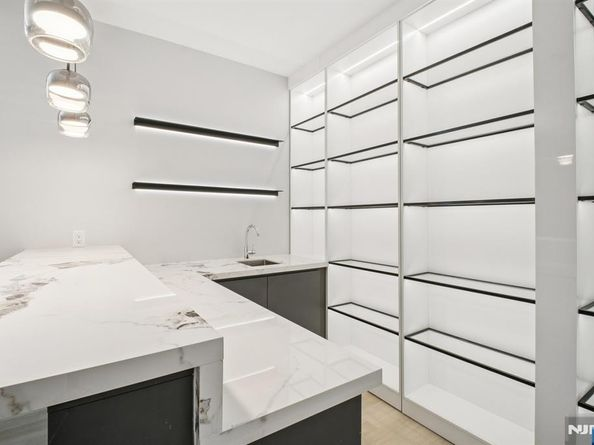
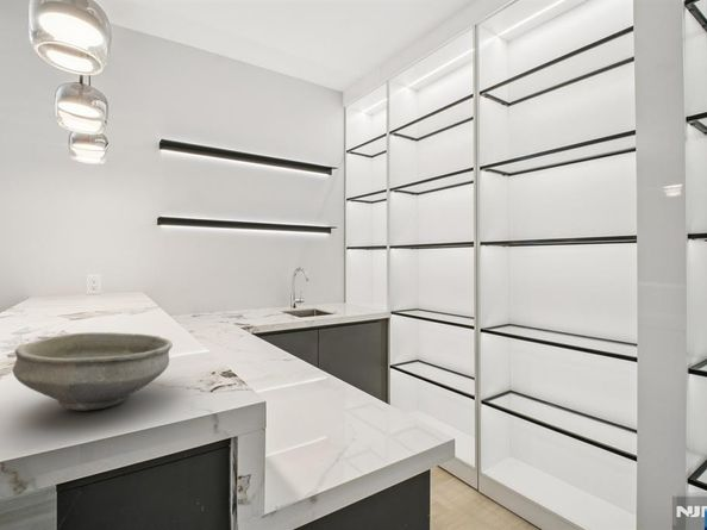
+ bowl (100, 370)
